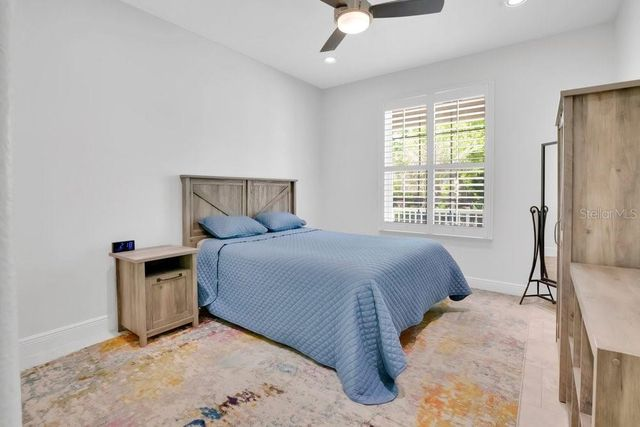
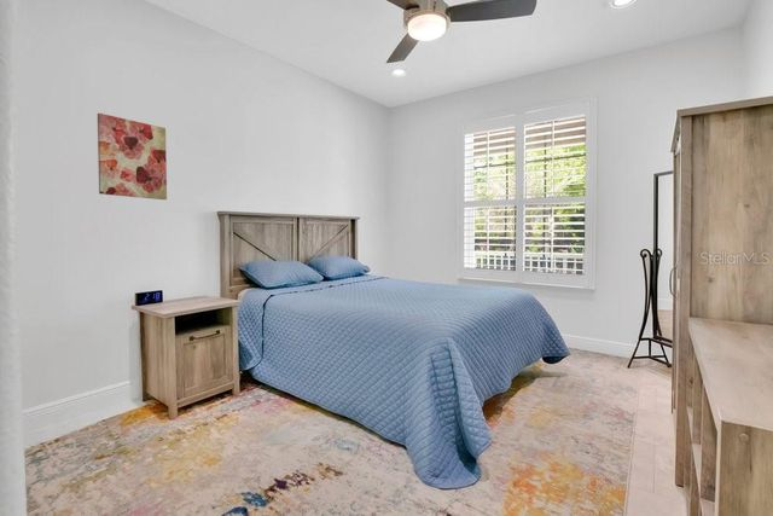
+ wall art (134, 158)
